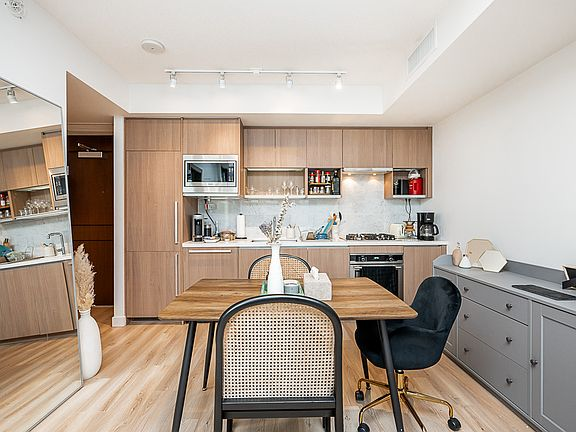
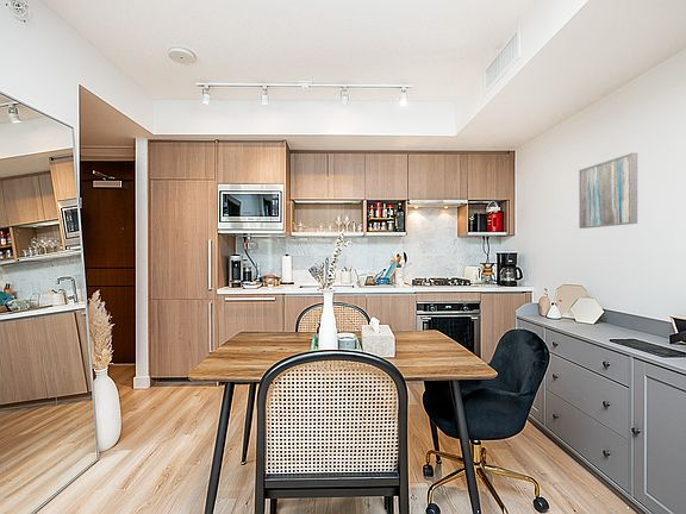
+ wall art (605, 194)
